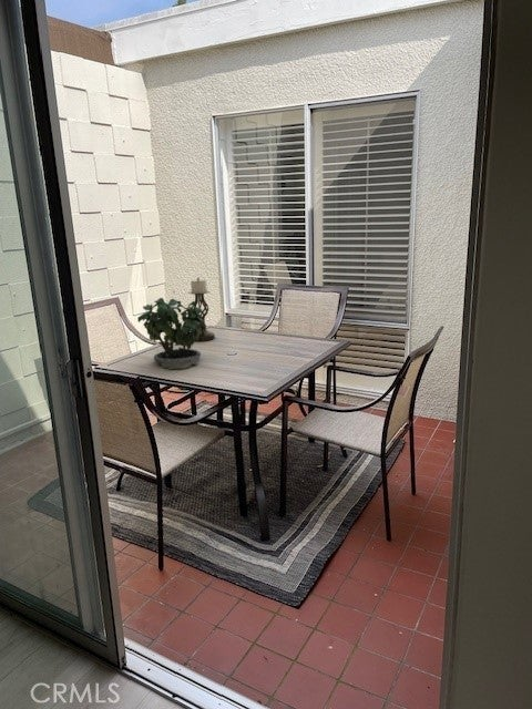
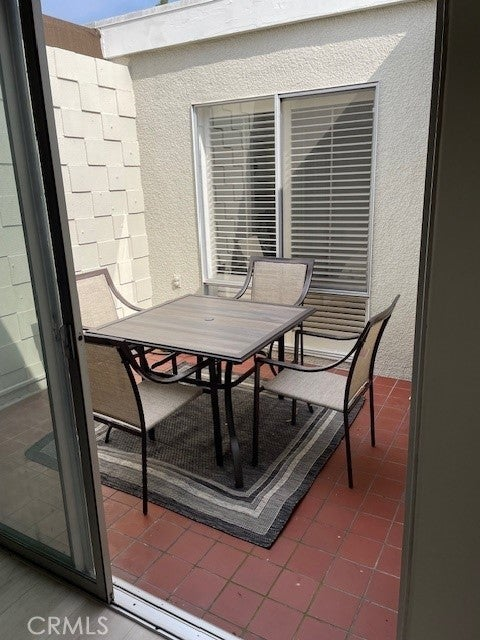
- candle holder (200, 307)
- potted plant (172, 328)
